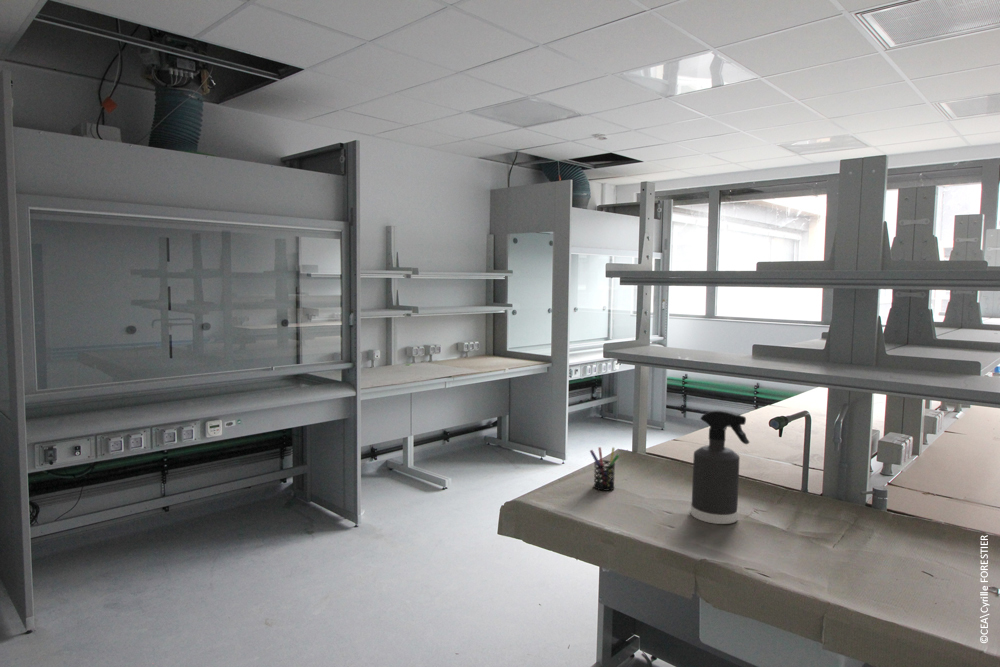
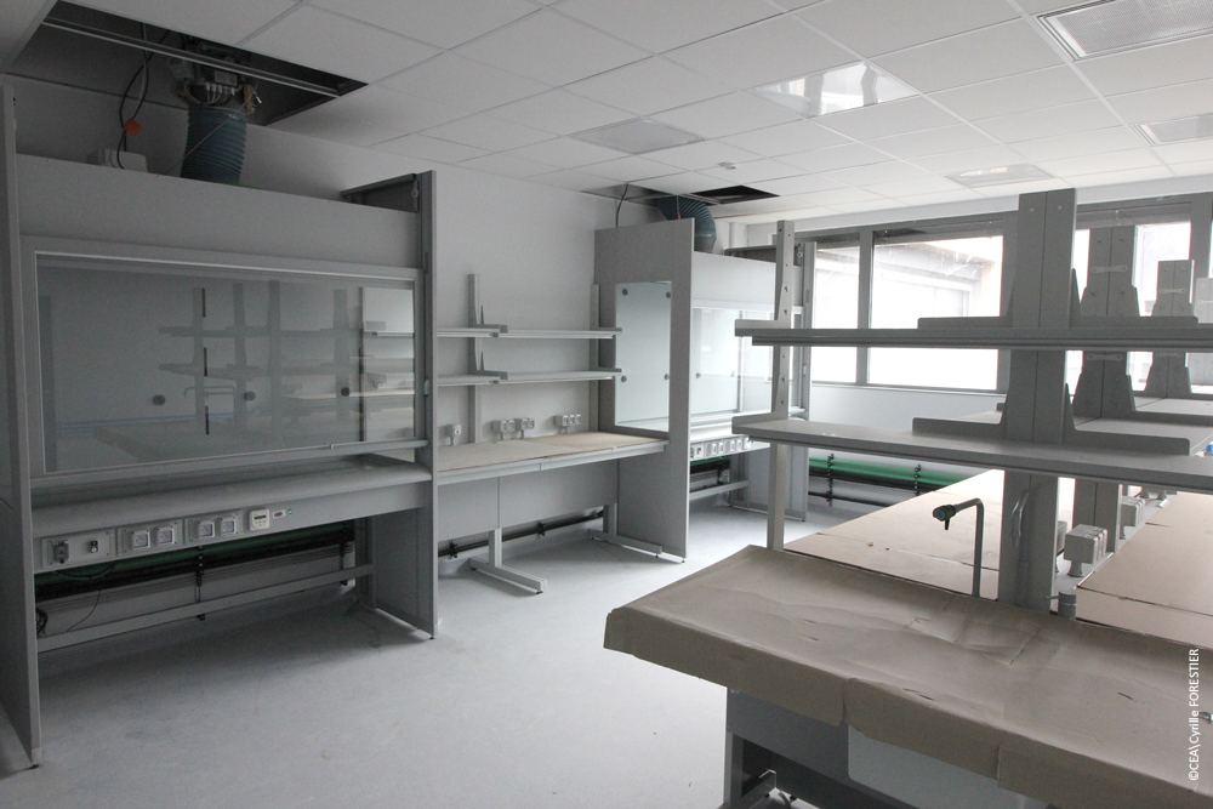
- pen holder (606, 467)
- spray bottle (719, 463)
